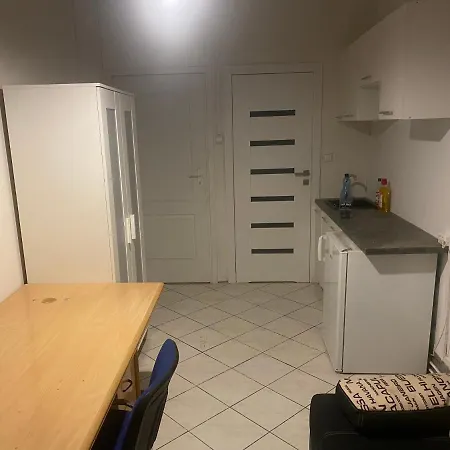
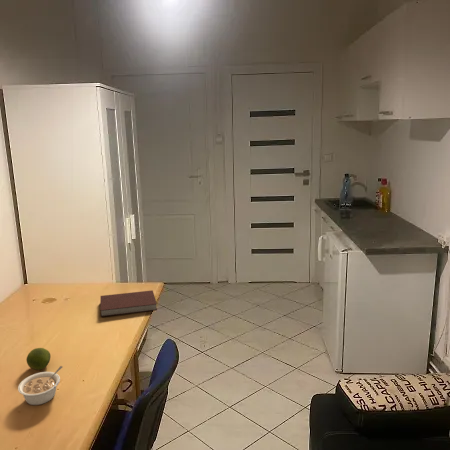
+ notebook (128, 302)
+ legume (40, 387)
+ fruit (38, 358)
